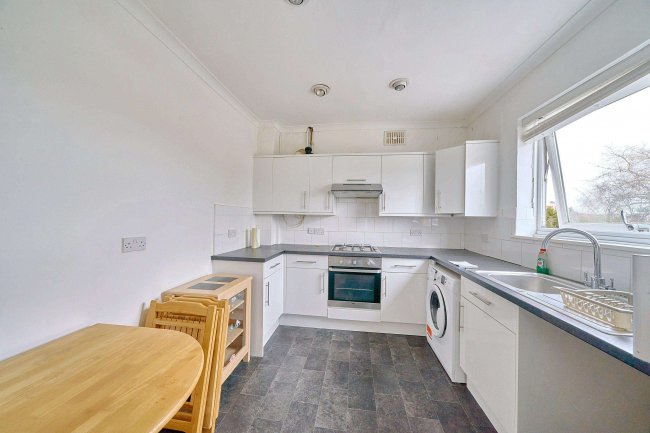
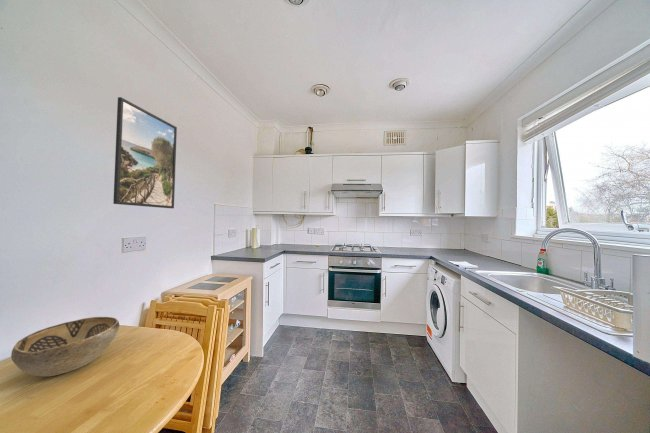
+ decorative bowl (71, 348)
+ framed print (149, 160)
